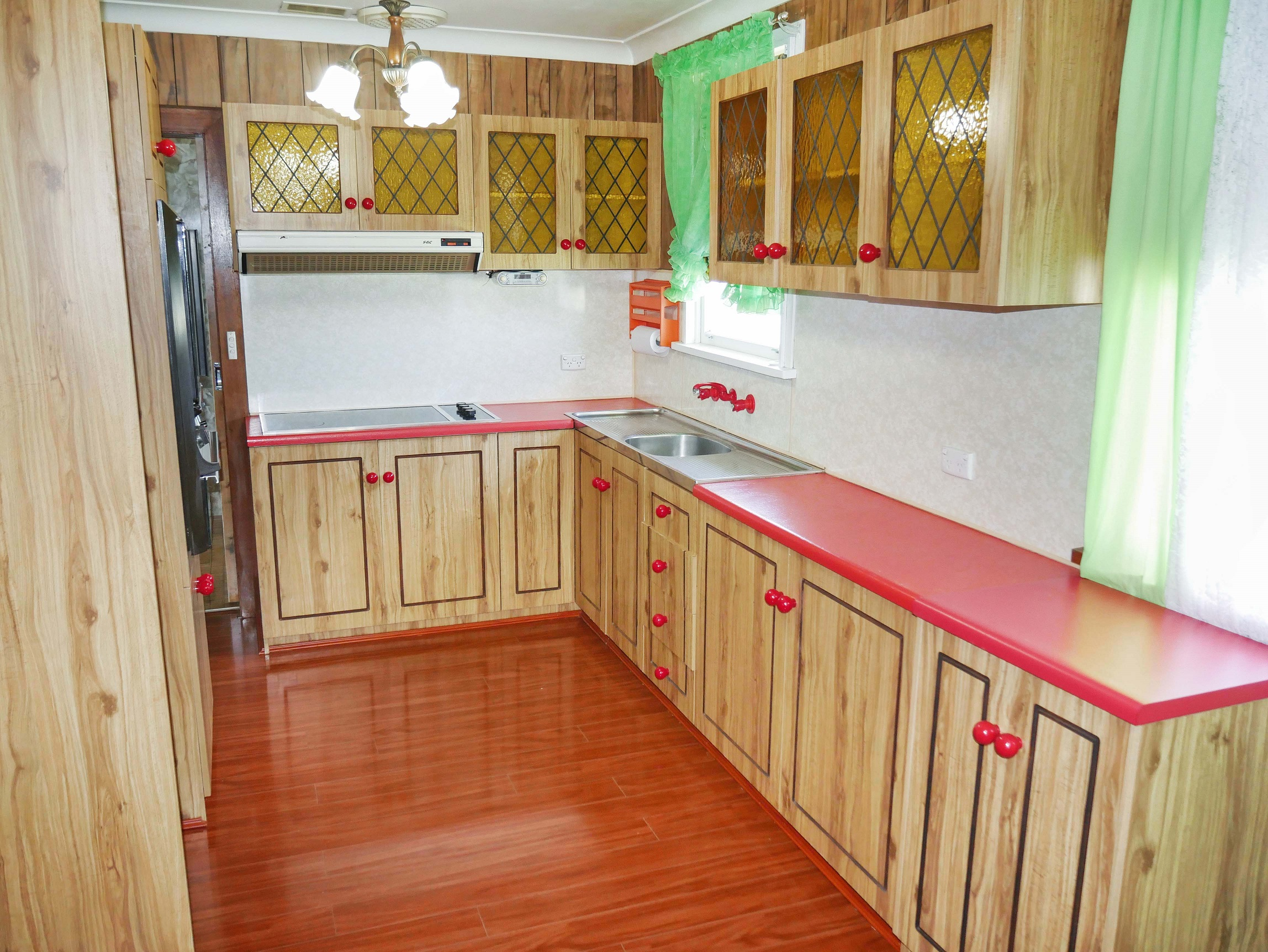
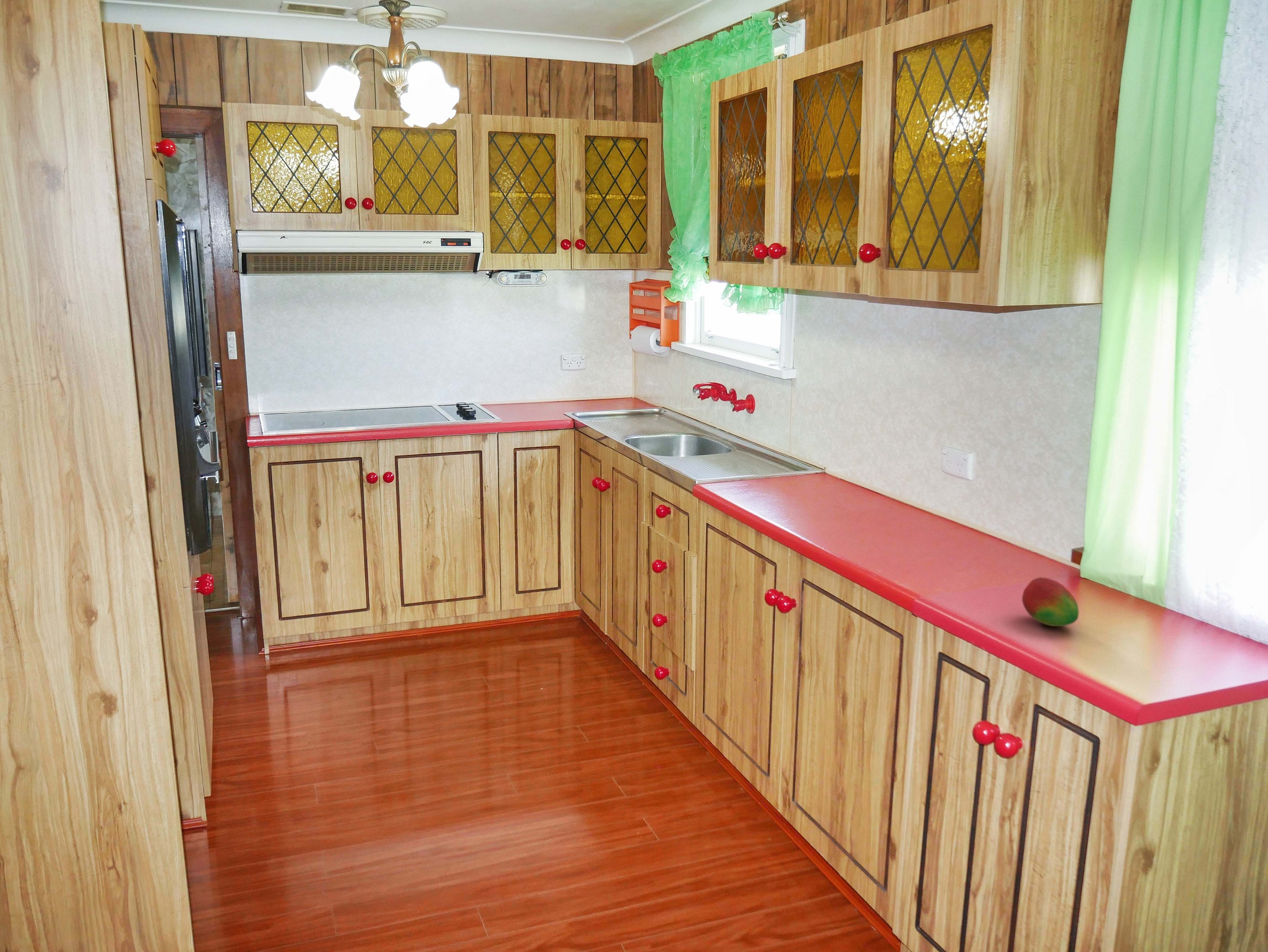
+ fruit (1052, 602)
